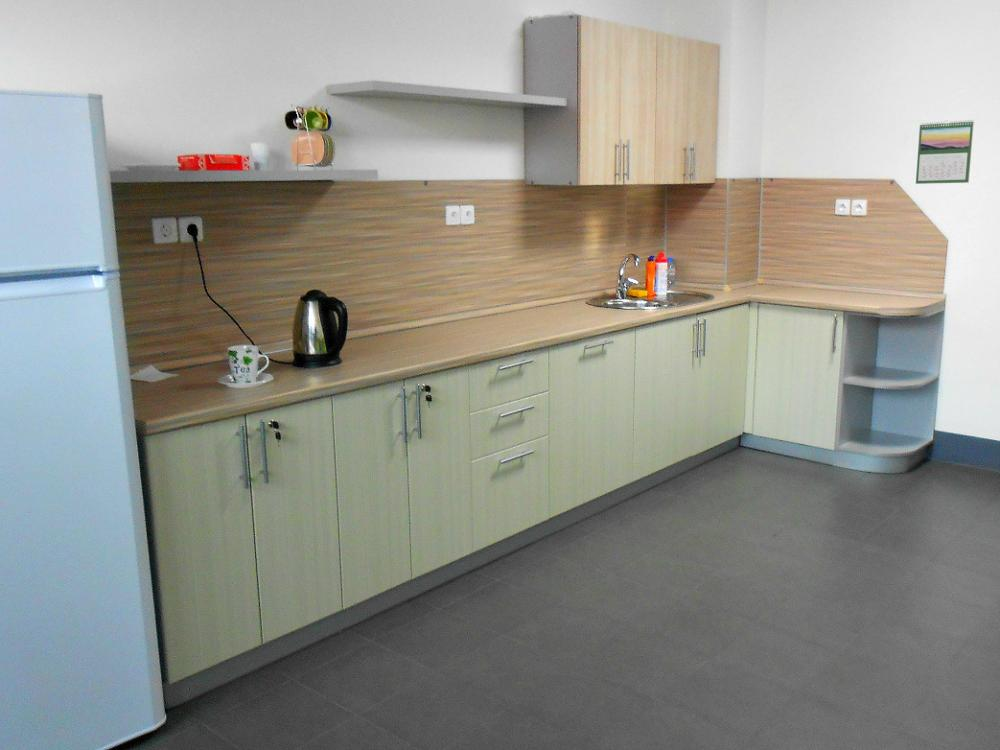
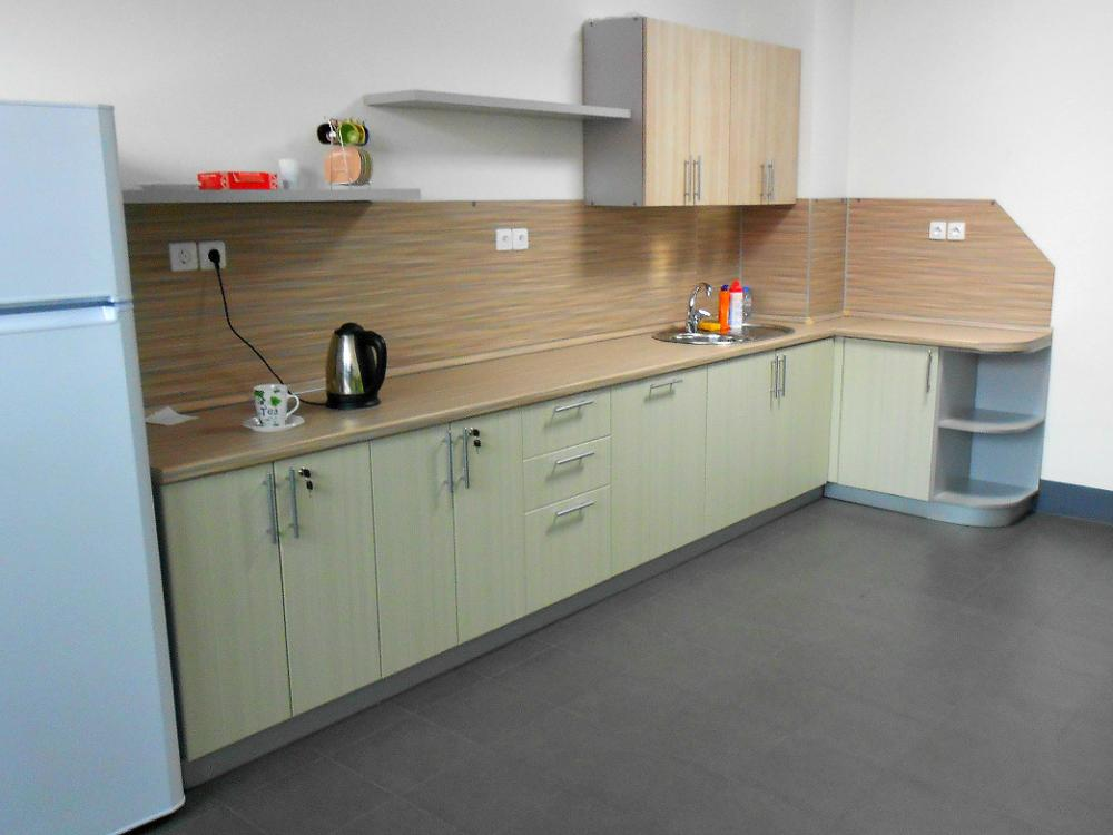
- calendar (944, 151)
